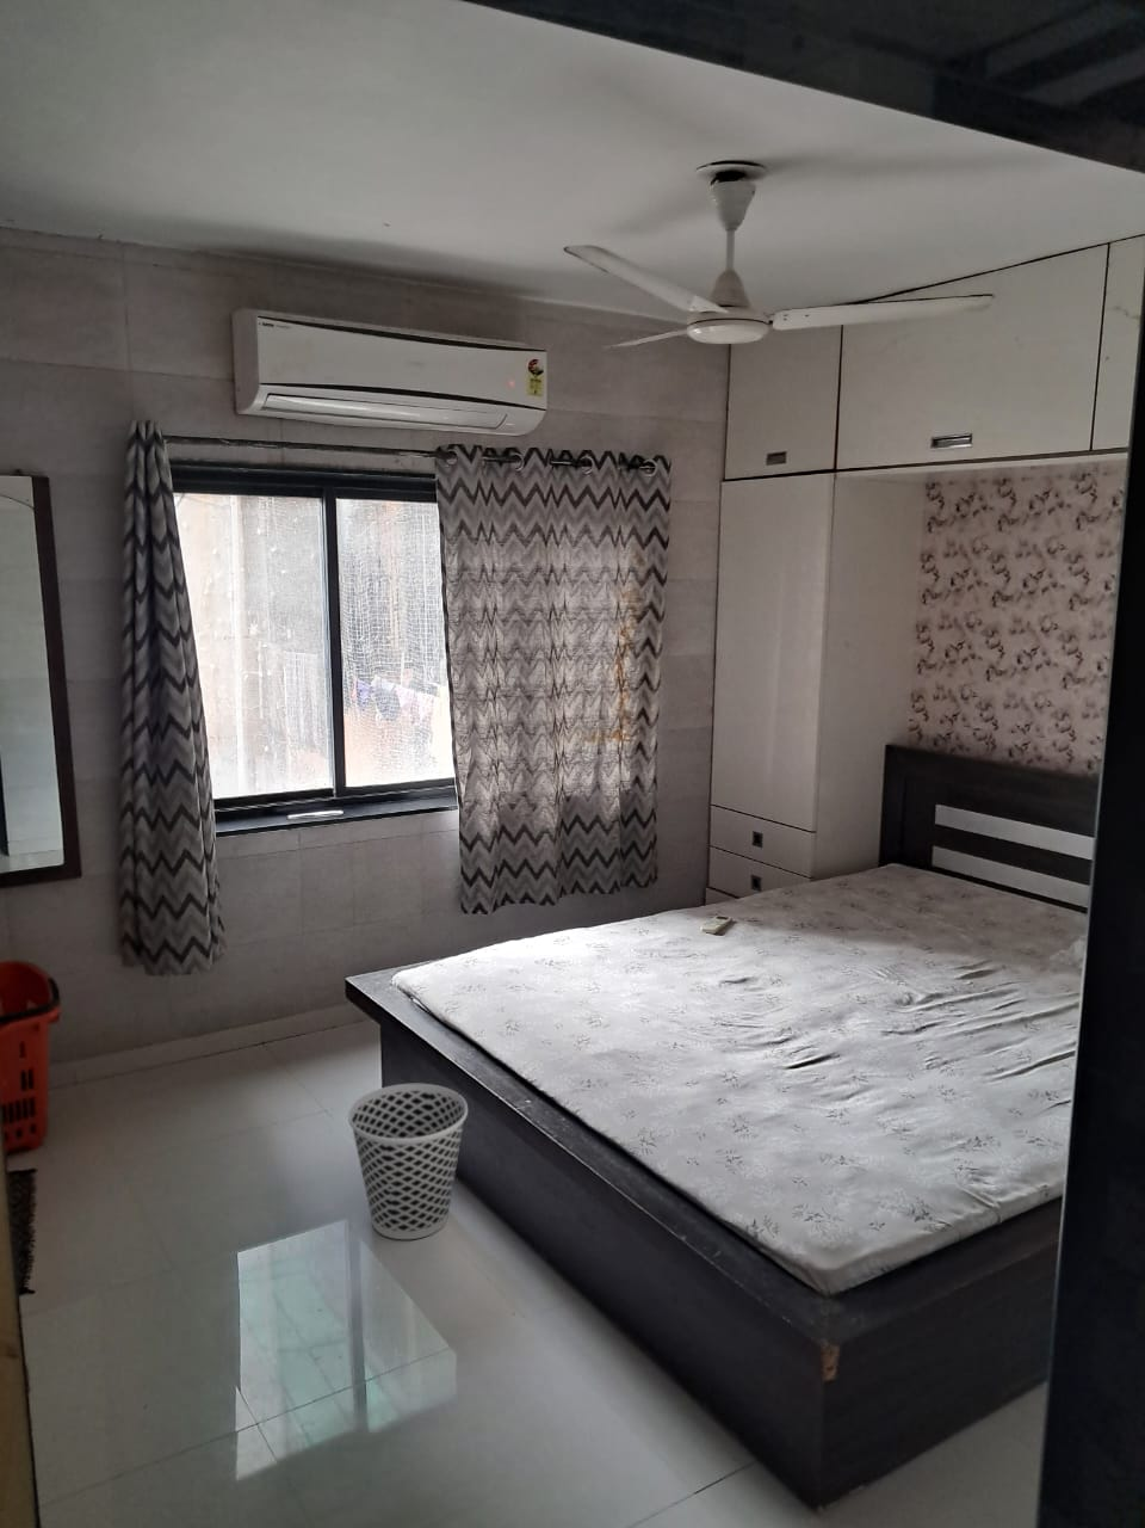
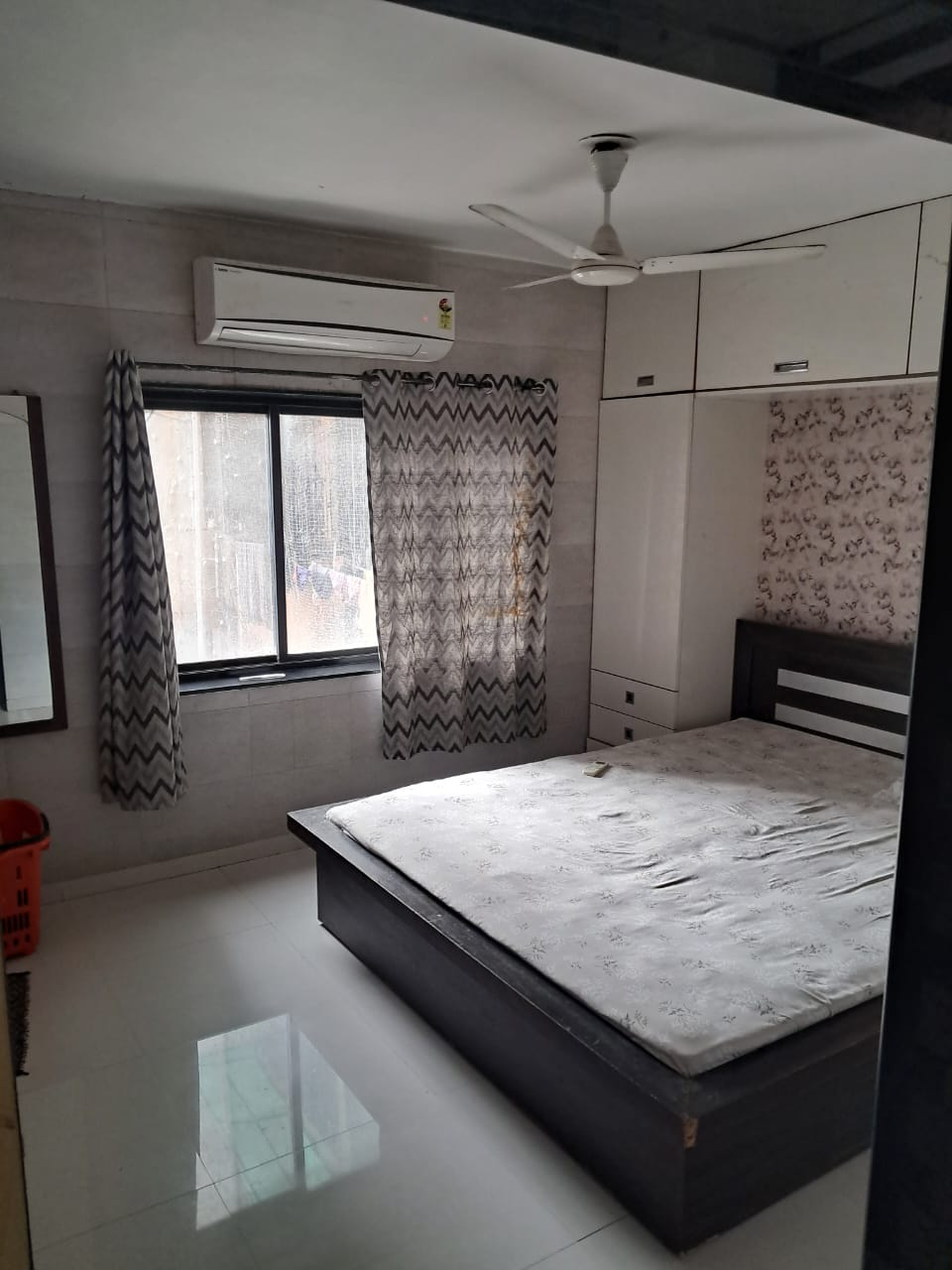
- wastebasket (409, 1163)
